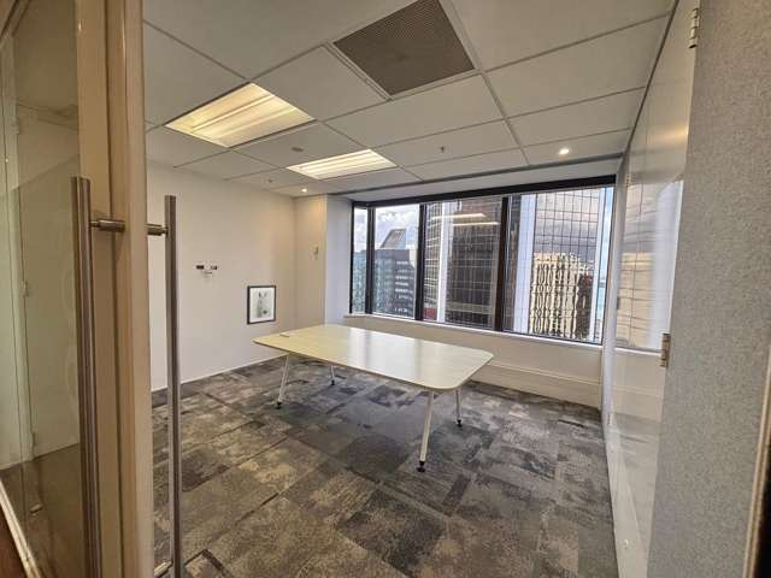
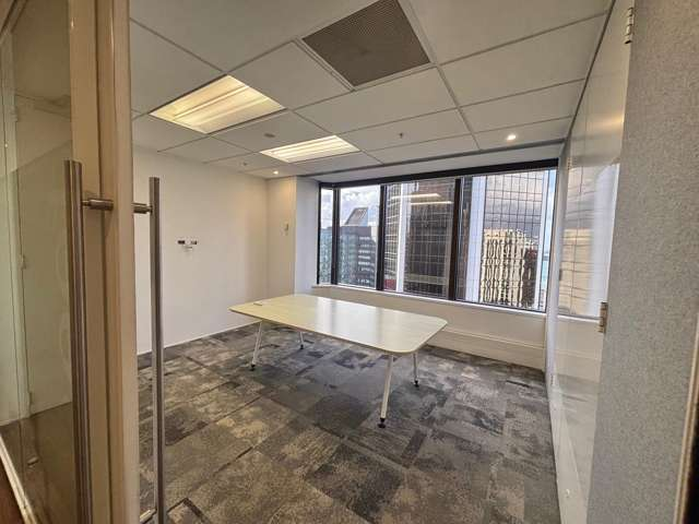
- wall art (261, 303)
